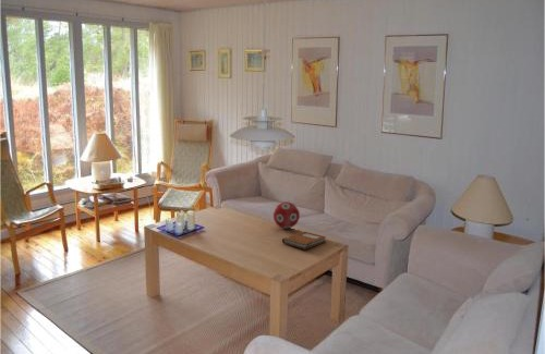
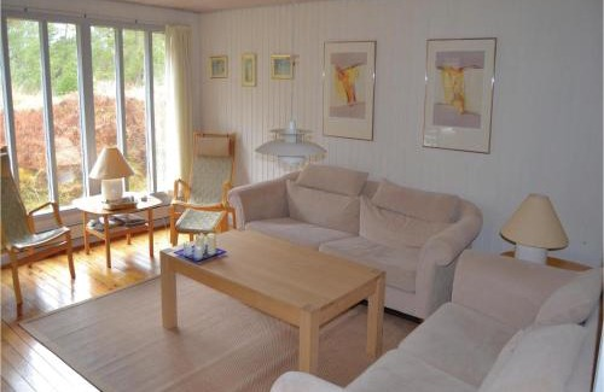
- decorative ball (286, 215)
- notebook (304, 240)
